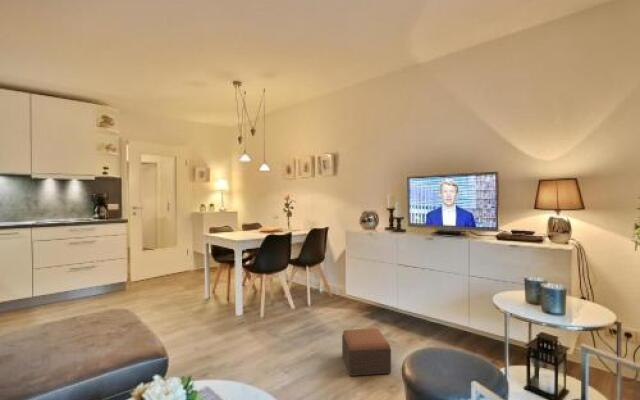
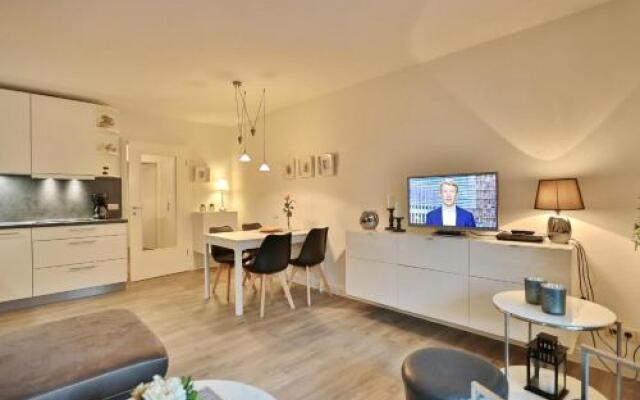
- footstool (365, 349)
